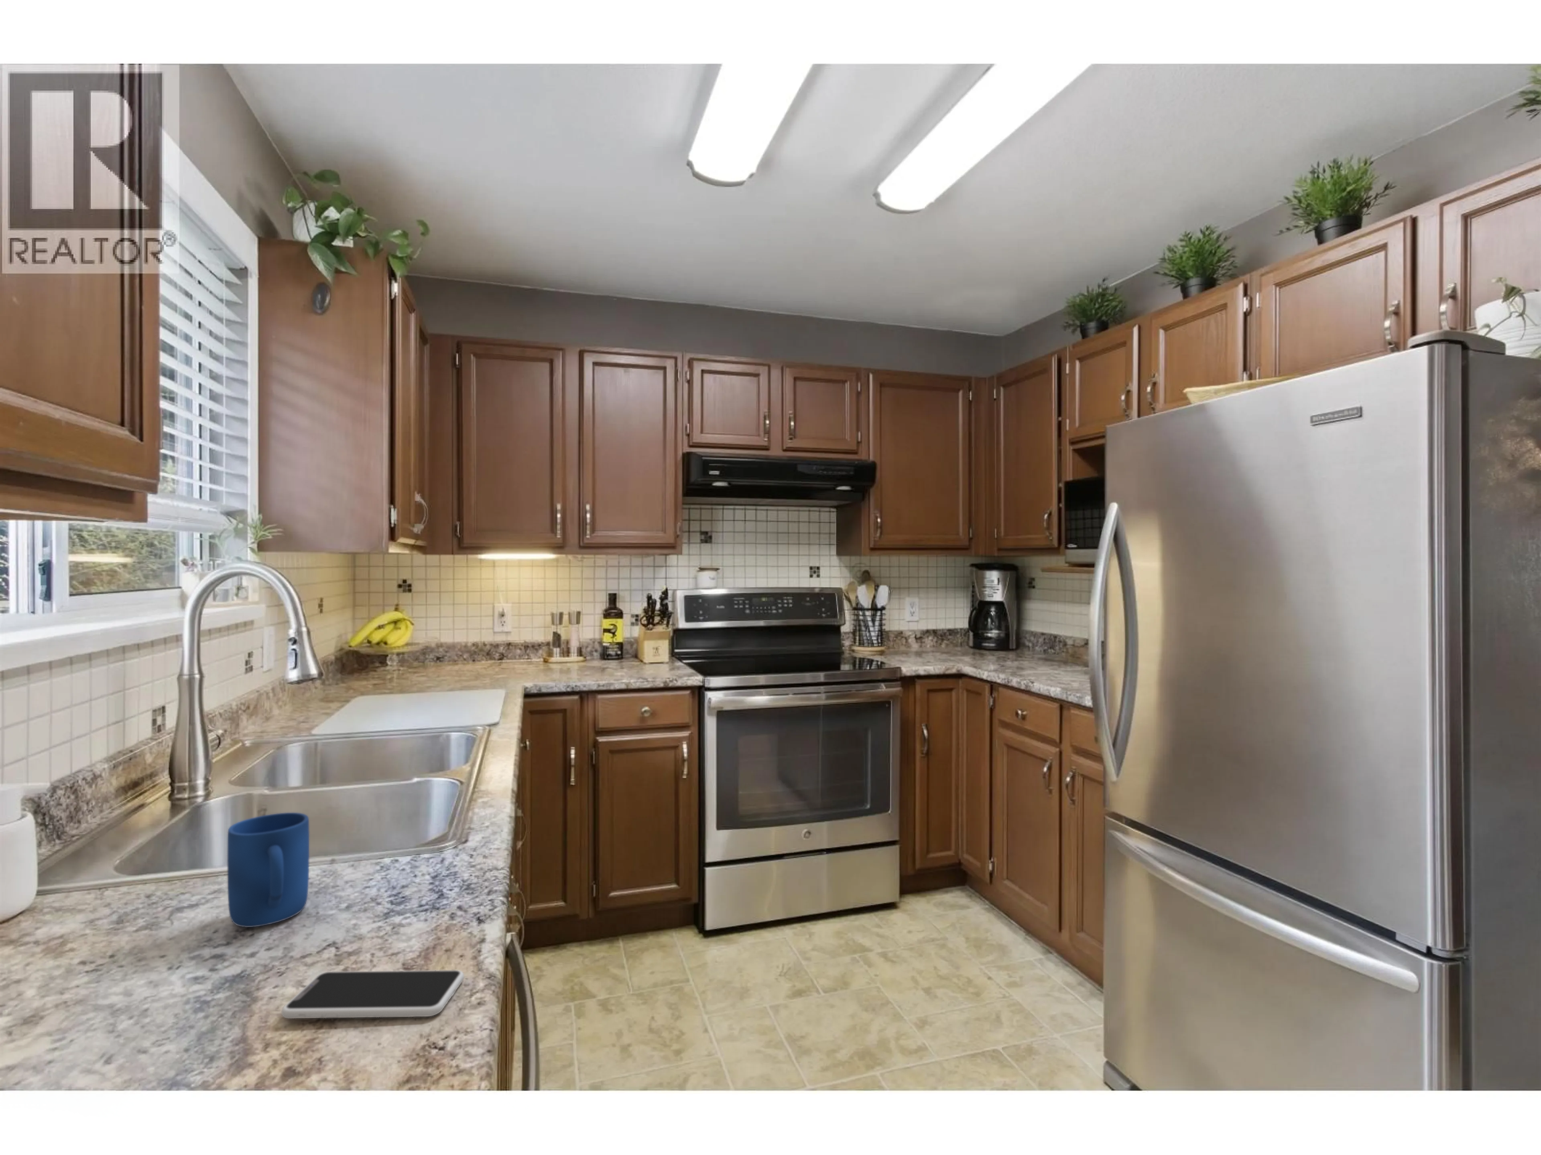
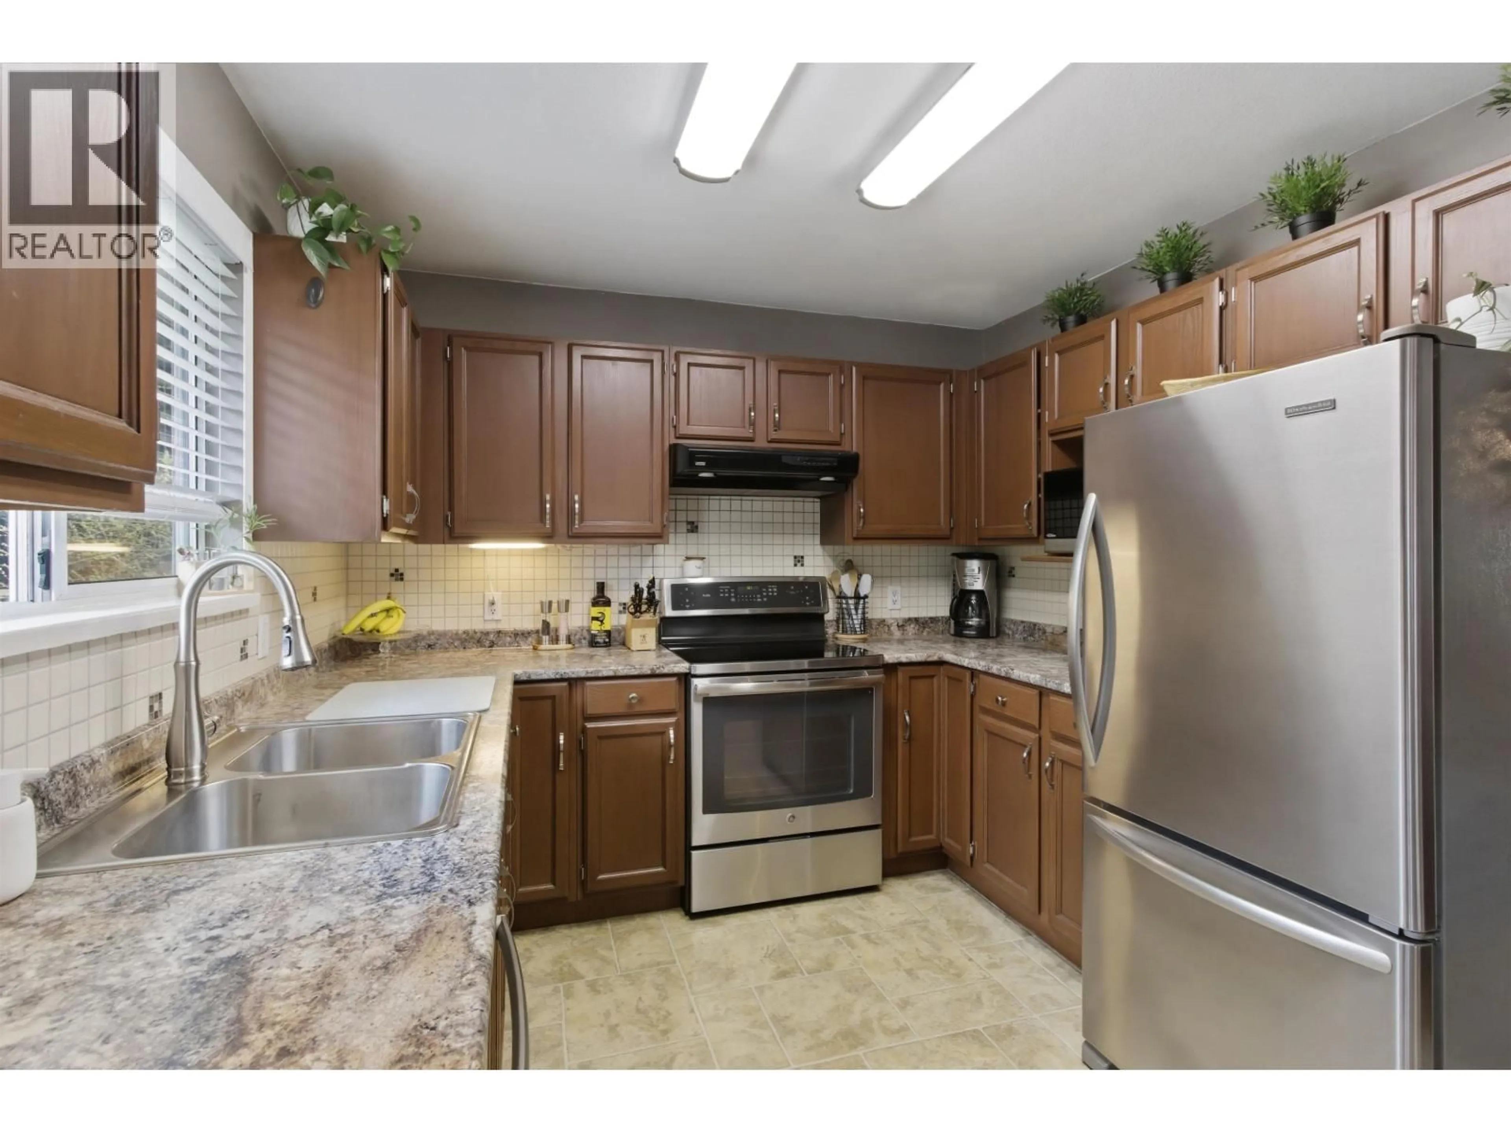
- smartphone (377, 992)
- mug (271, 874)
